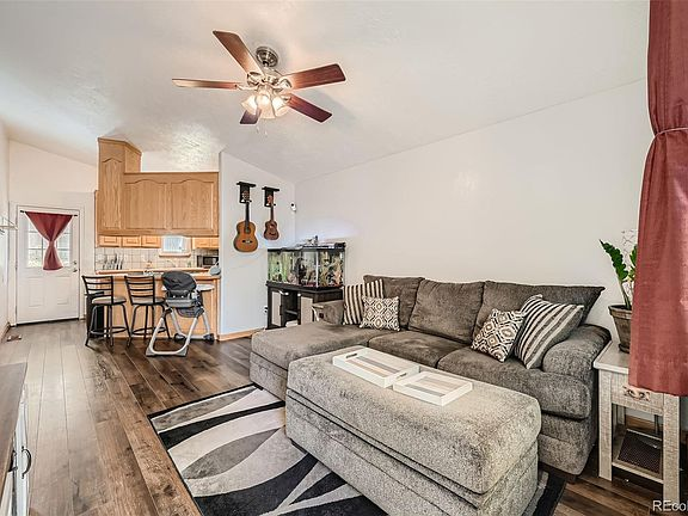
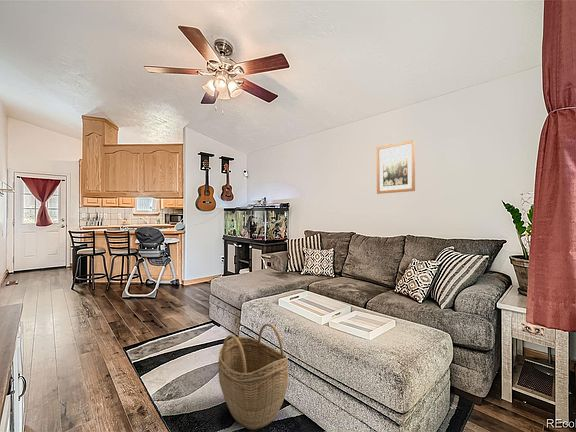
+ wall art (394, 168)
+ woven basket (252, 370)
